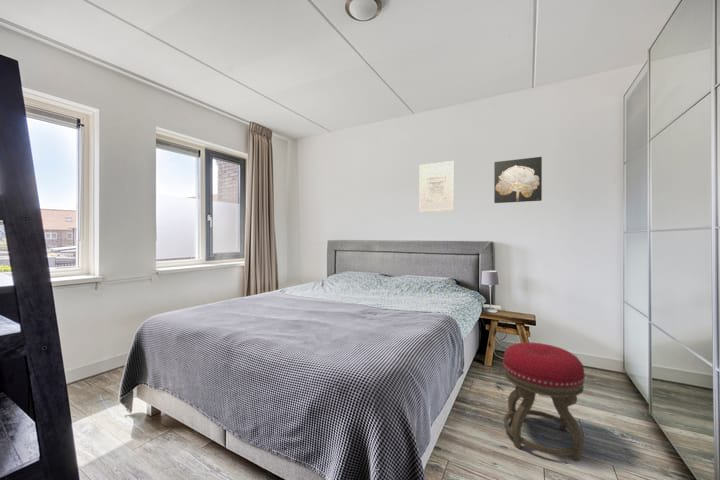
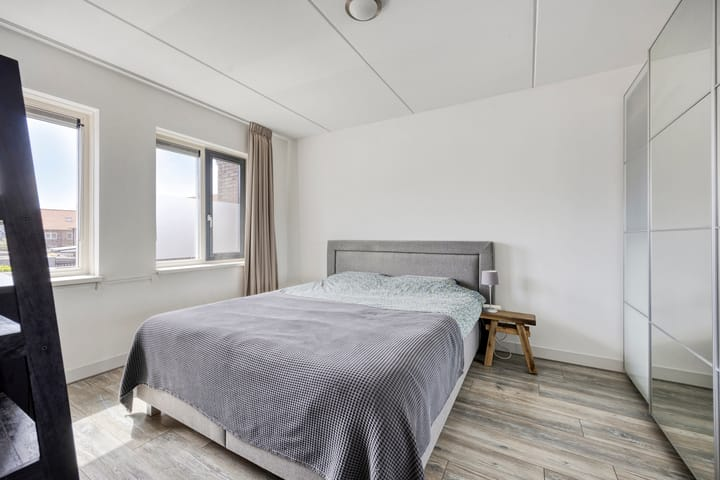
- stool (541, 393)
- wall art (436, 187)
- wall art (517, 180)
